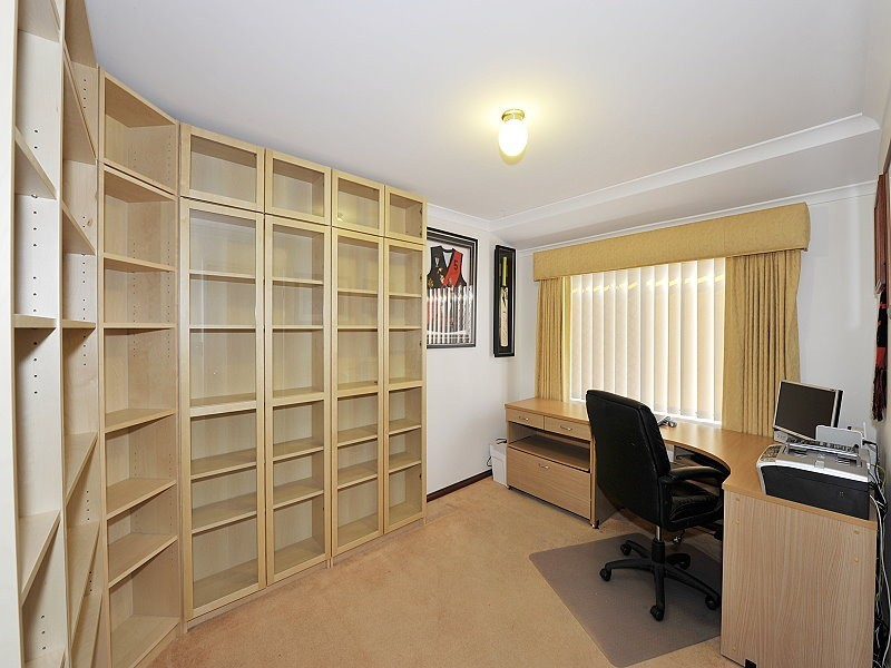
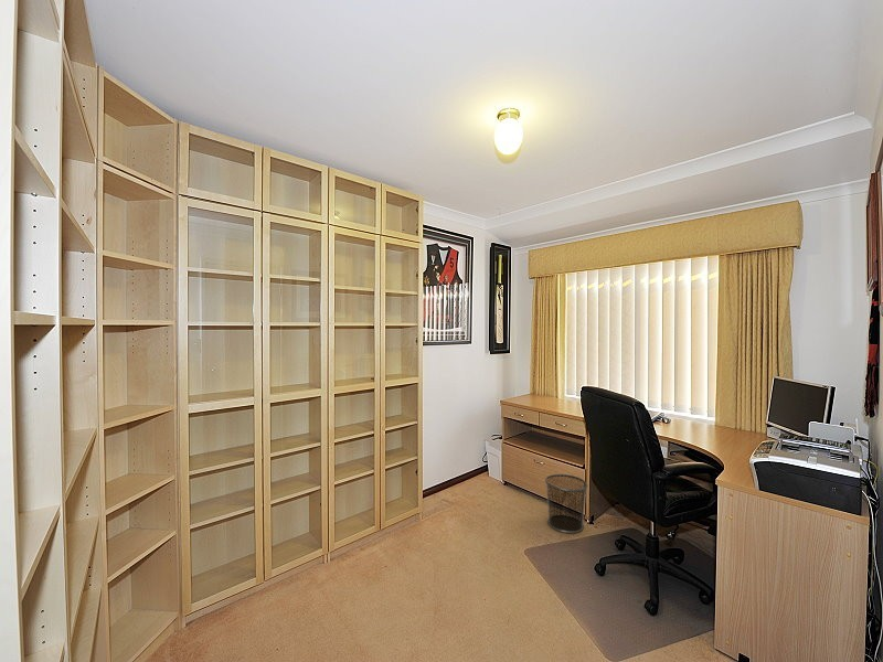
+ waste bin (565, 502)
